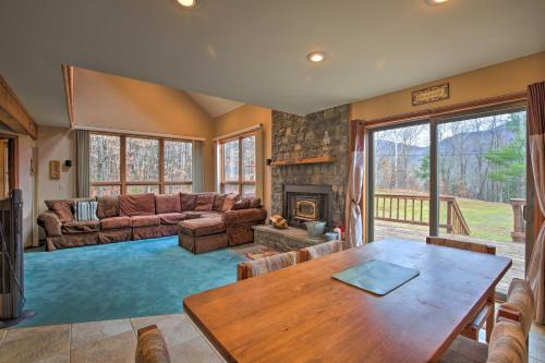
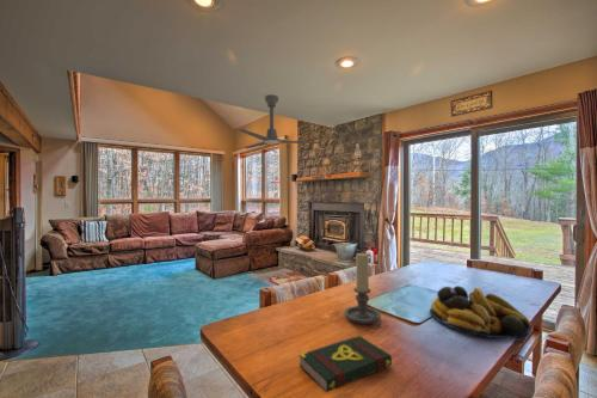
+ book (345, 360)
+ candle holder (364, 287)
+ fruit bowl (475, 305)
+ ceiling fan (272, 120)
